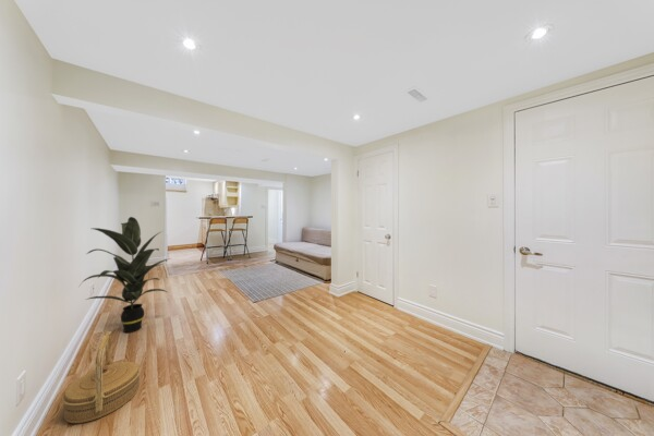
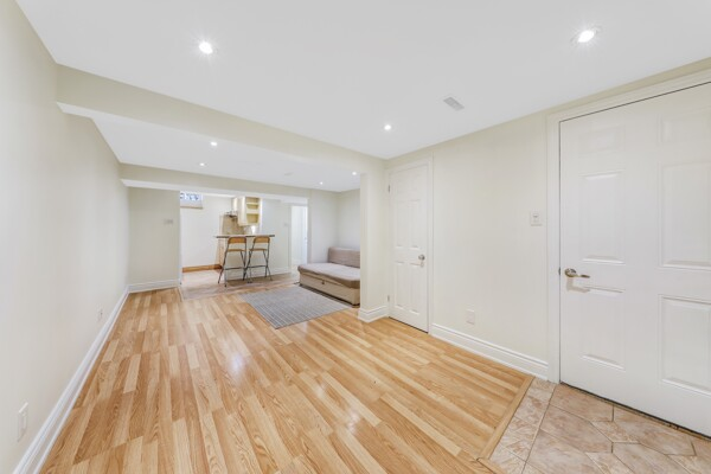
- woven basket (105, 370)
- indoor plant (129, 274)
